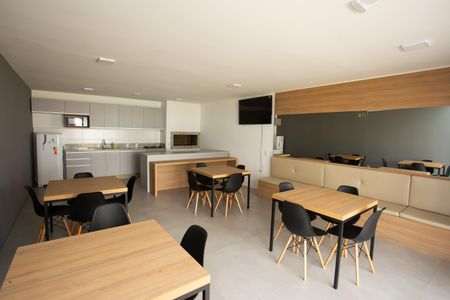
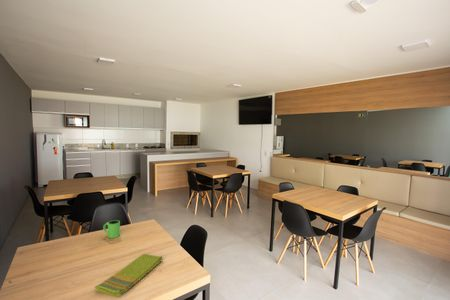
+ mug (111, 228)
+ dish towel (132, 271)
